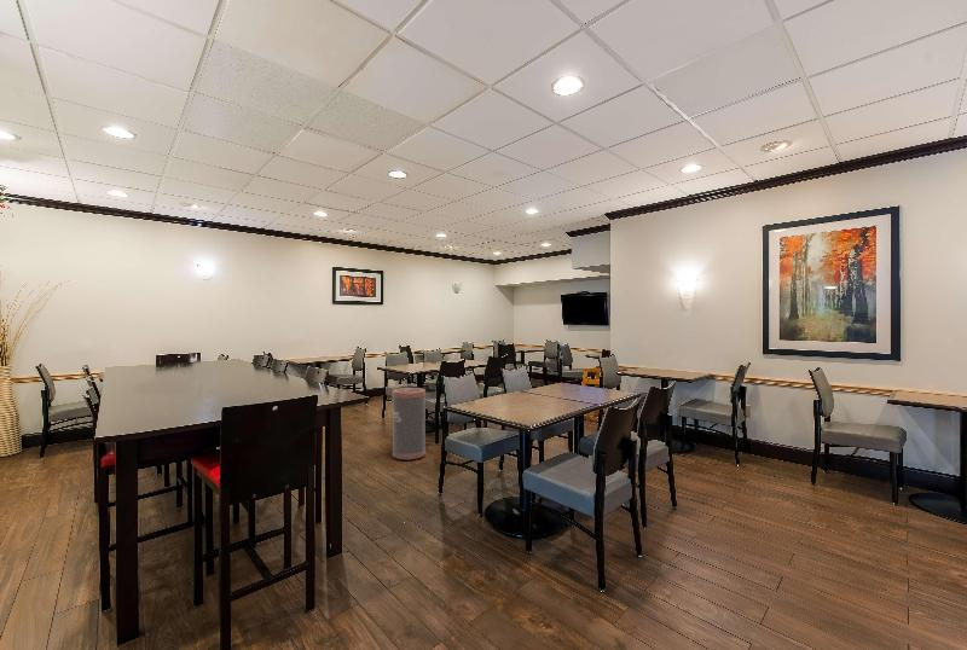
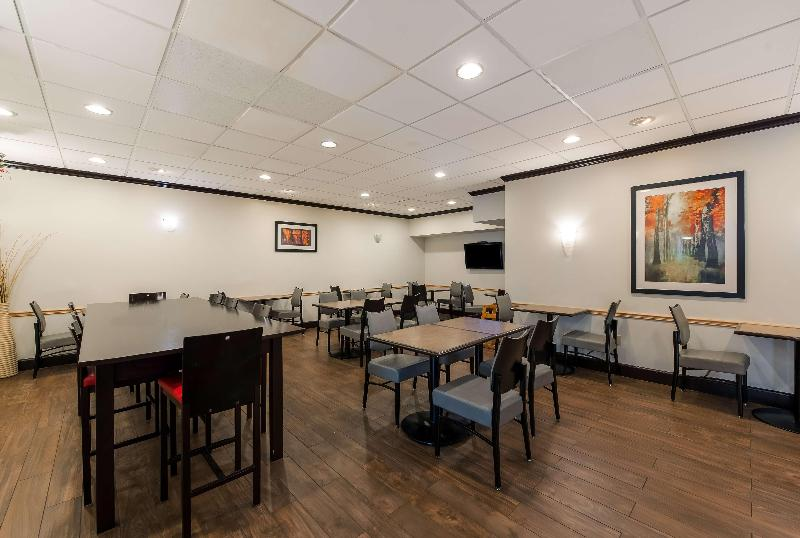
- trash can (409, 423)
